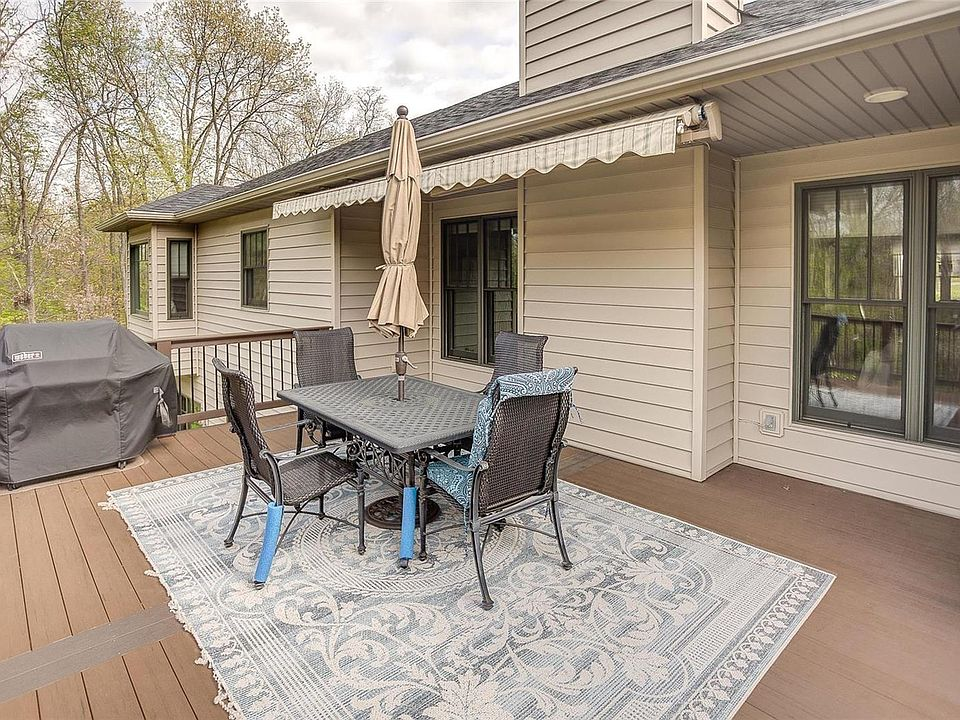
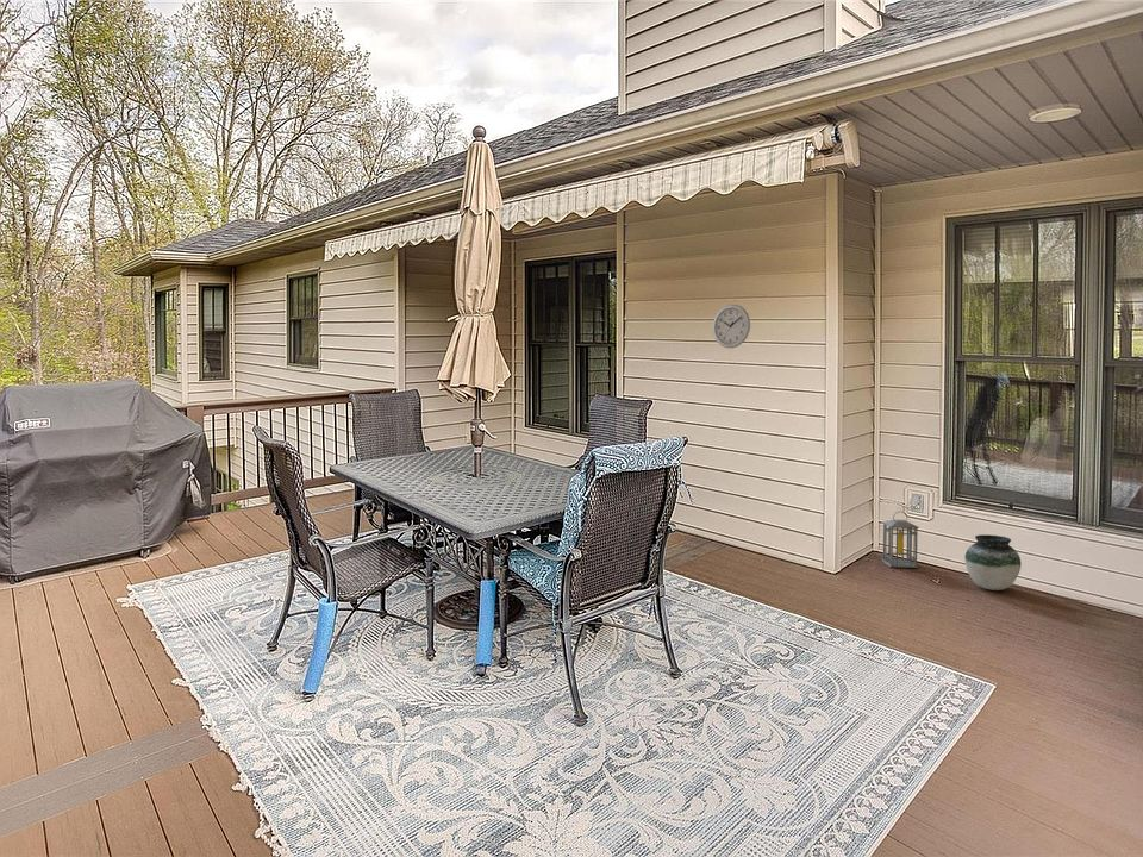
+ vase (992, 563)
+ lantern (899, 537)
+ wall clock (730, 326)
